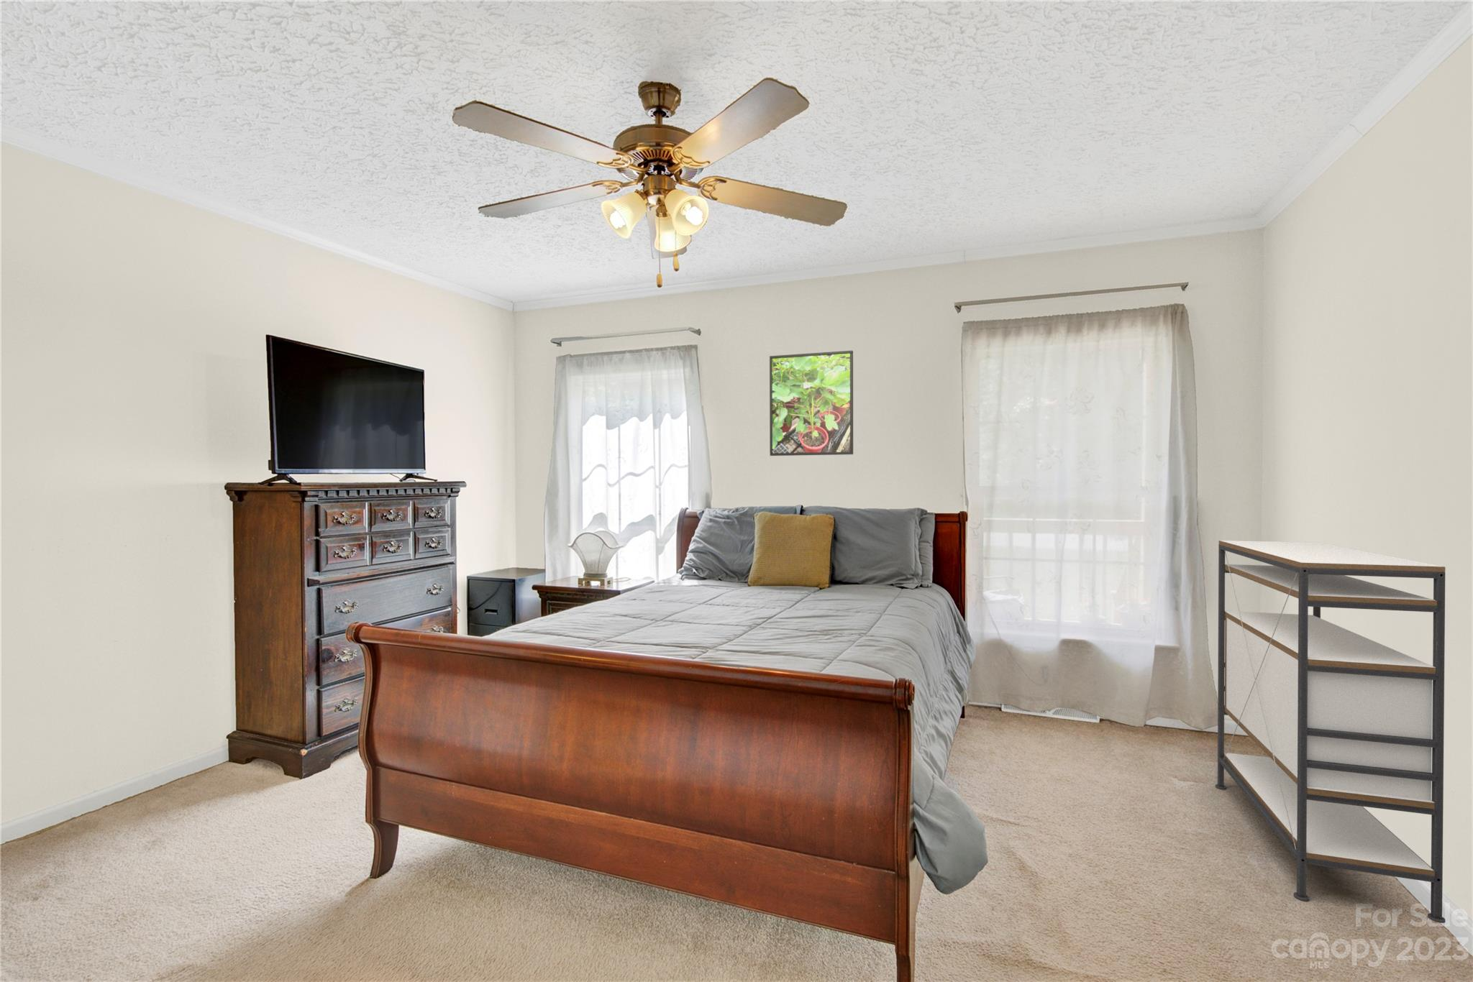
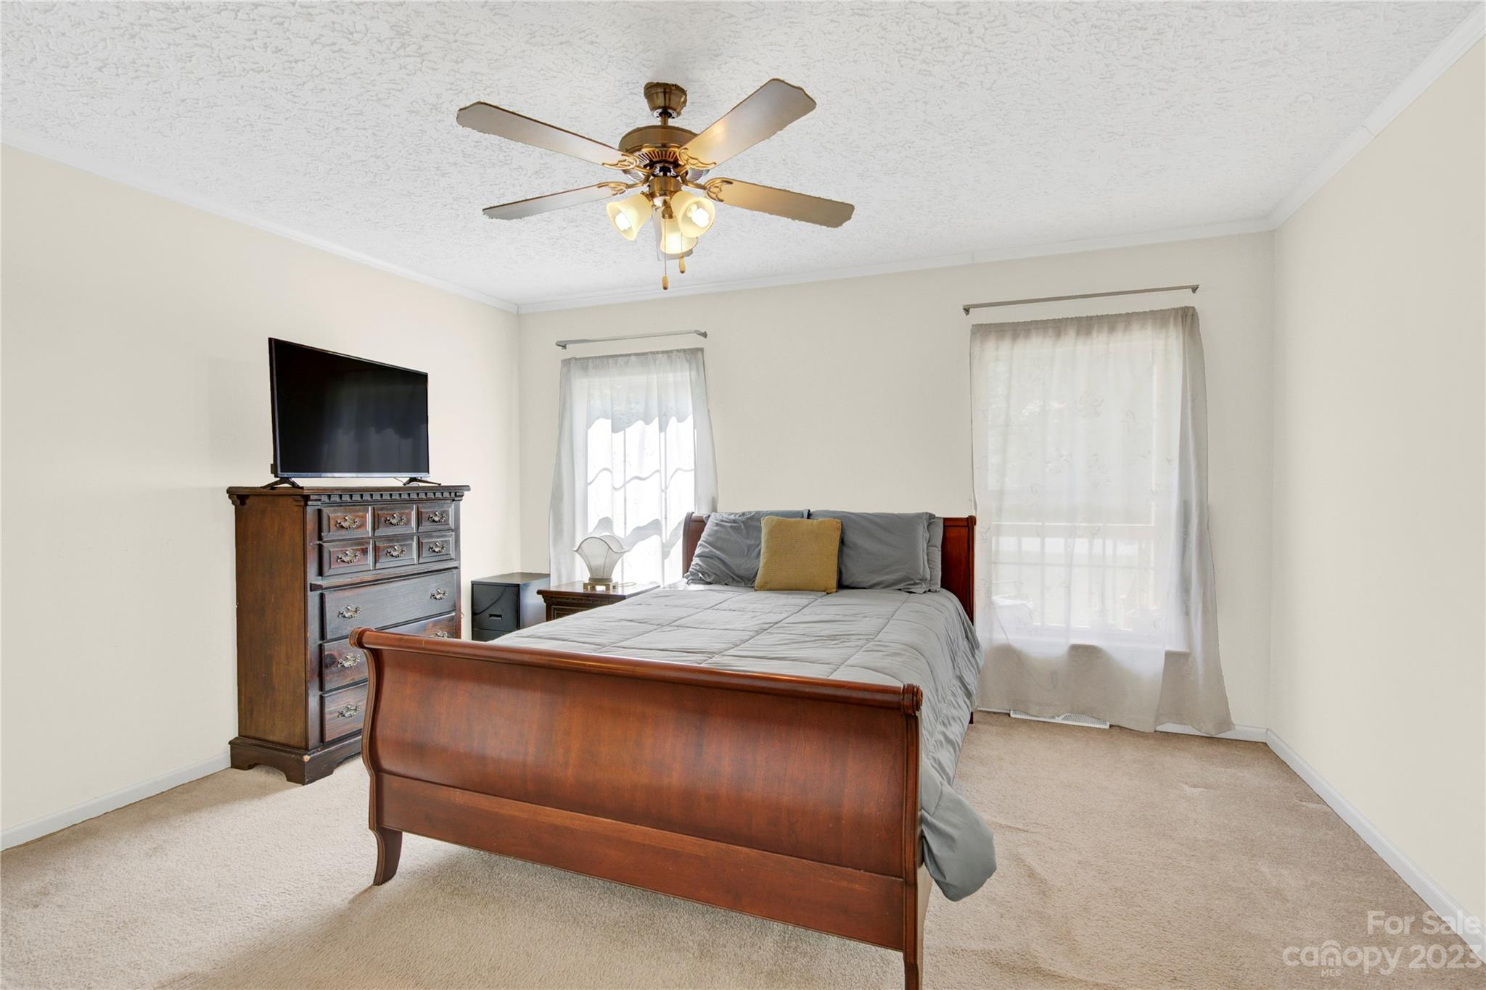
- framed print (811, 404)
- shelving unit (1310, 697)
